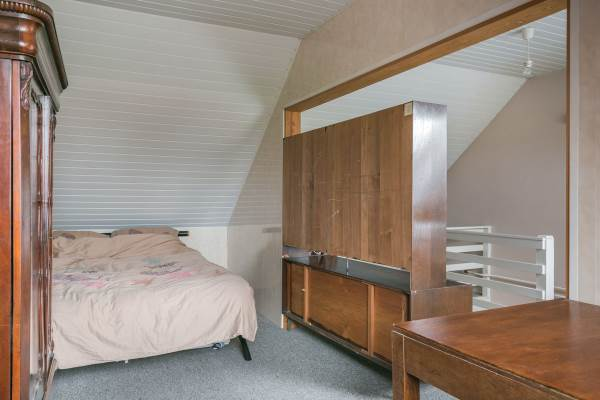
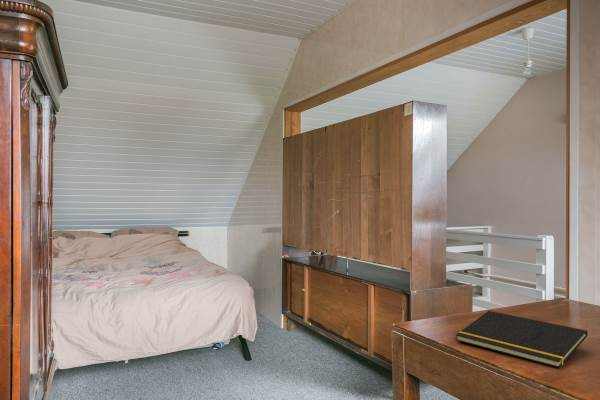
+ notepad (519, 335)
